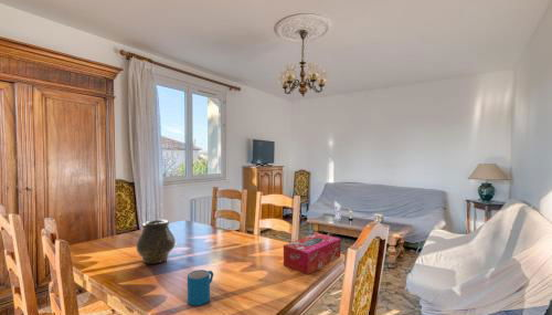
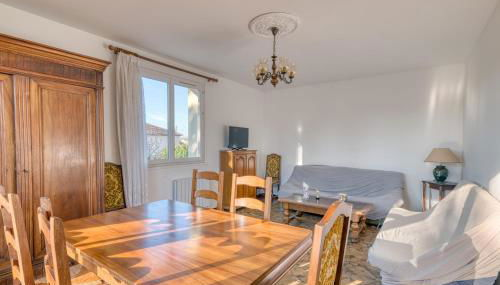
- vase (156, 240)
- tissue box (312, 251)
- mug (202, 284)
